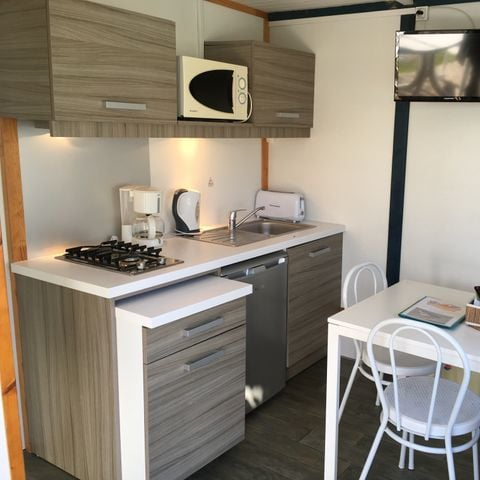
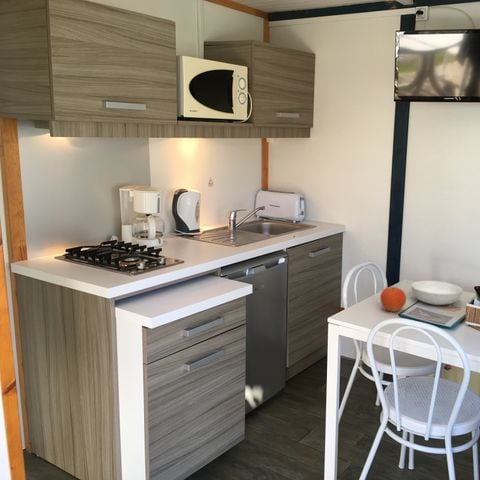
+ fruit (393, 299)
+ serving bowl (435, 294)
